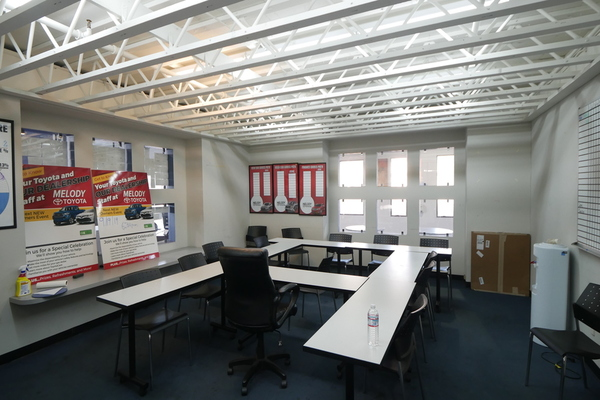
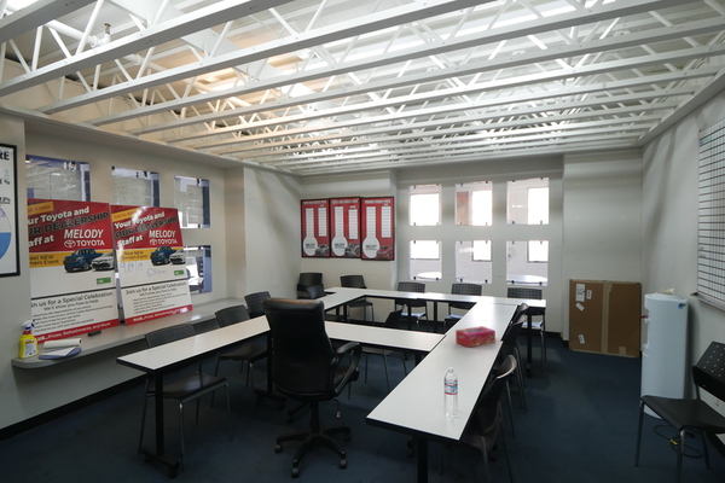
+ tissue box (475, 336)
